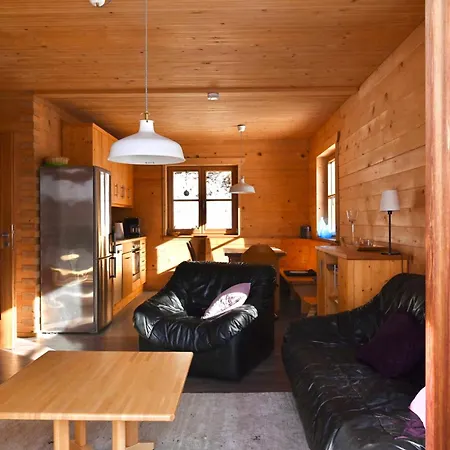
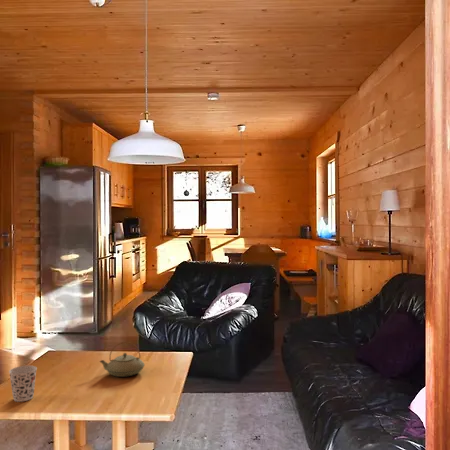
+ teapot (122, 357)
+ cup (23, 383)
